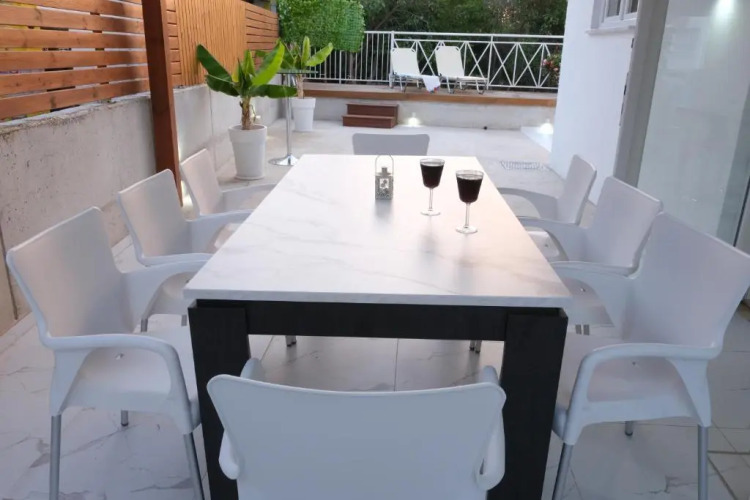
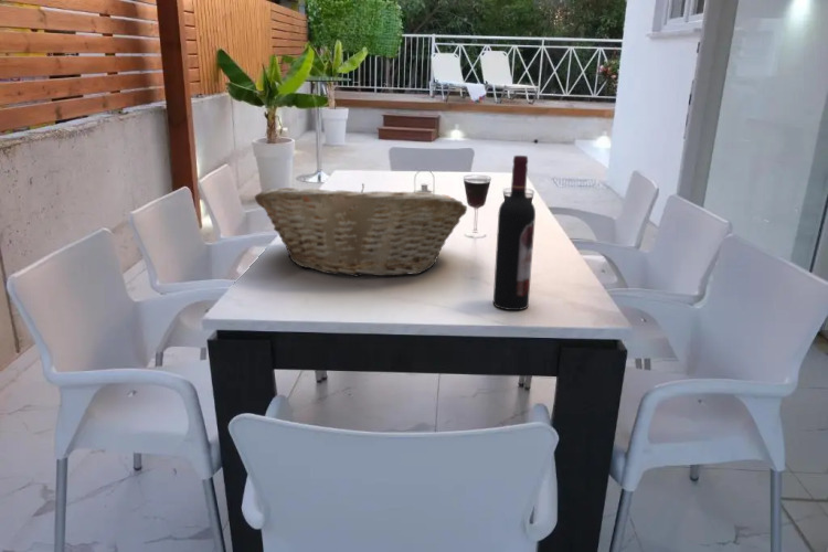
+ wine bottle (516, 232)
+ fruit basket (361, 221)
